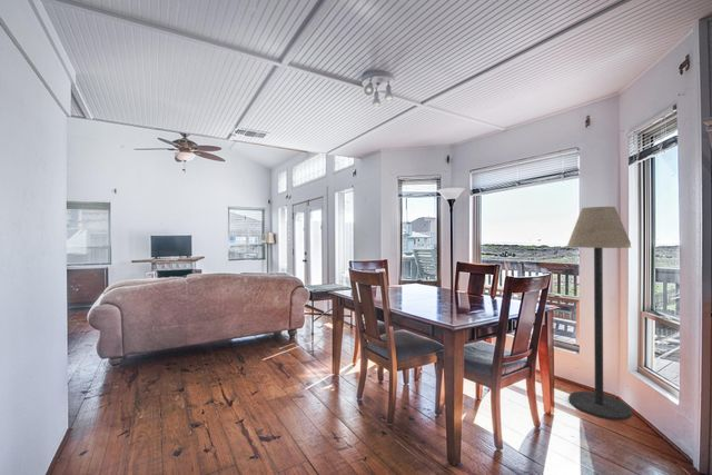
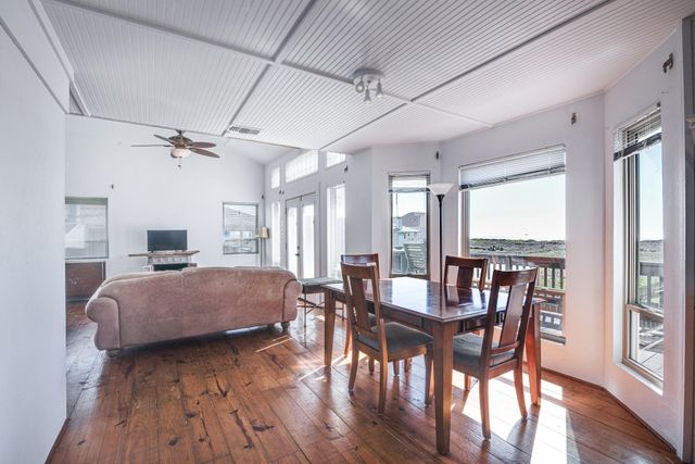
- floor lamp (599, 306)
